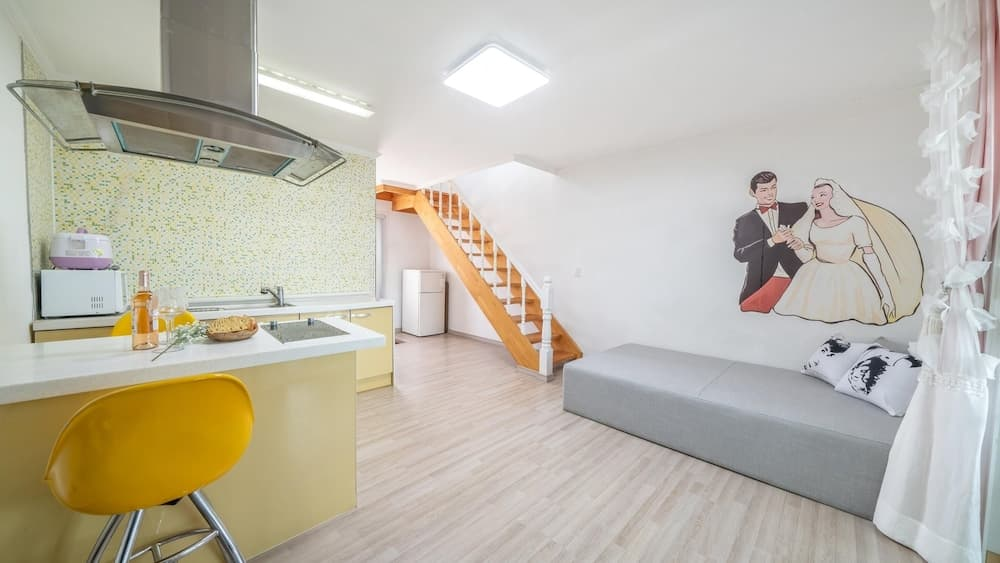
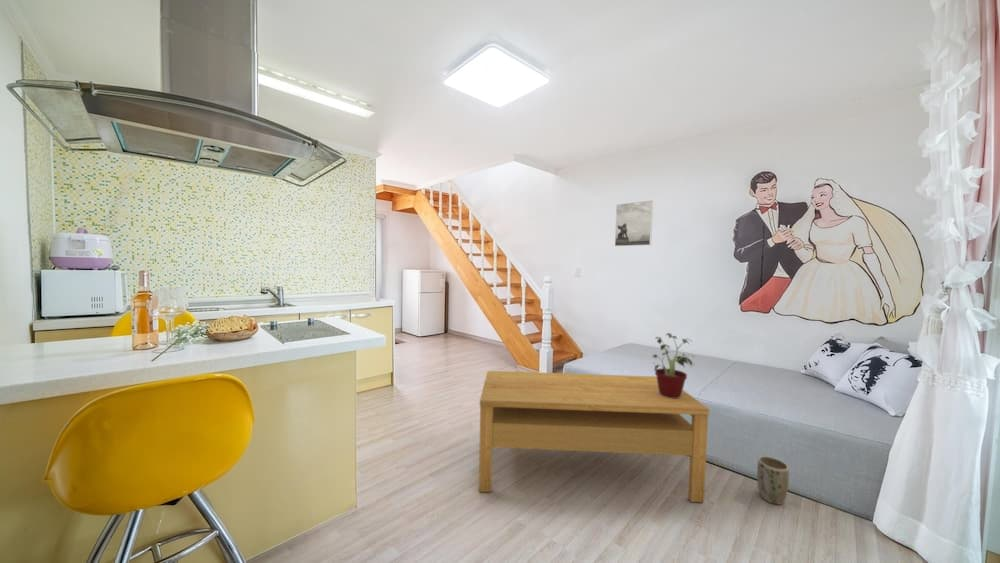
+ plant pot (772, 480)
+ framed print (633, 224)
+ coffee table (581, 428)
+ potted plant (668, 361)
